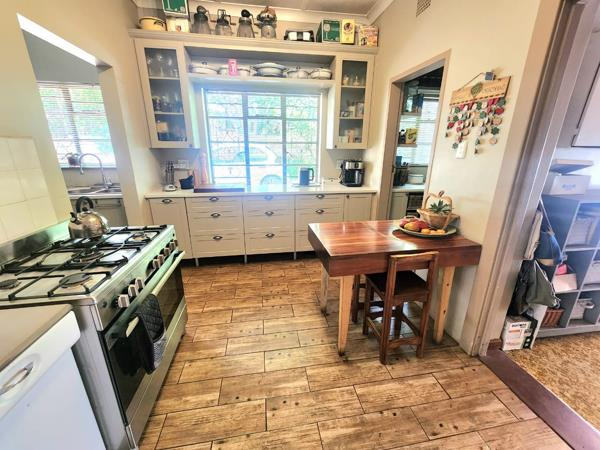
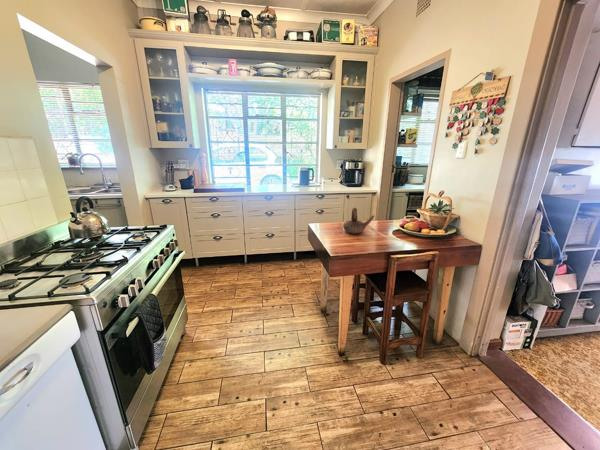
+ teapot (357, 220)
